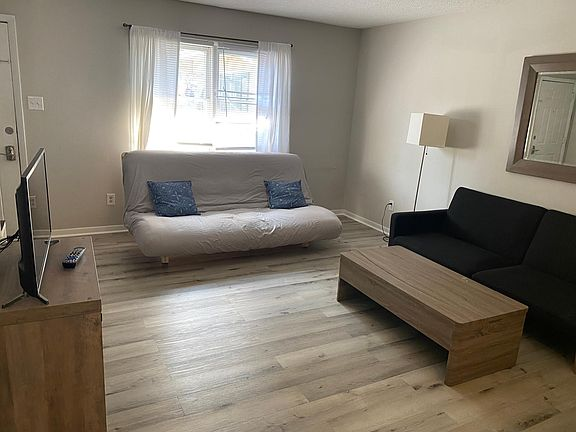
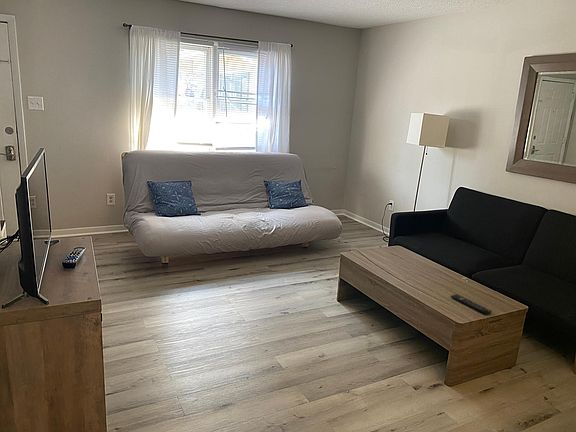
+ remote control (470, 304)
